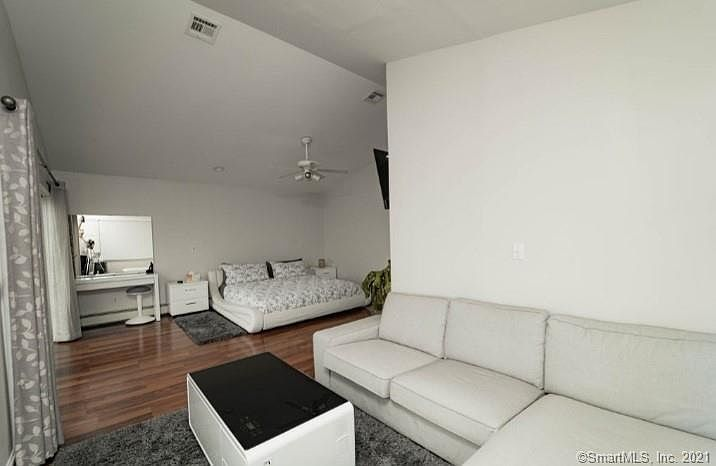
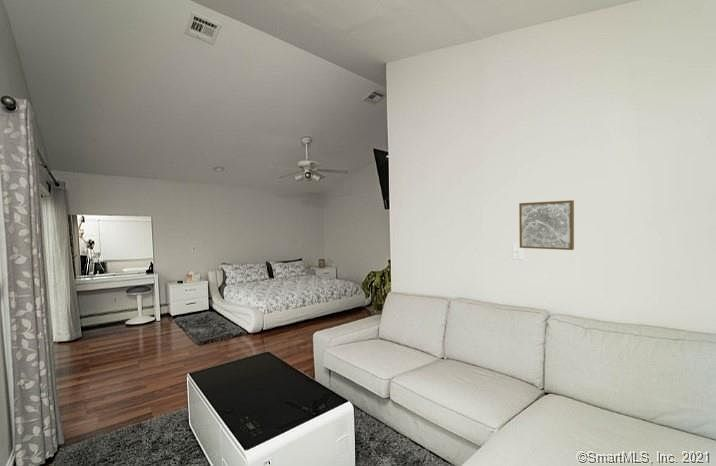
+ wall art (545, 225)
